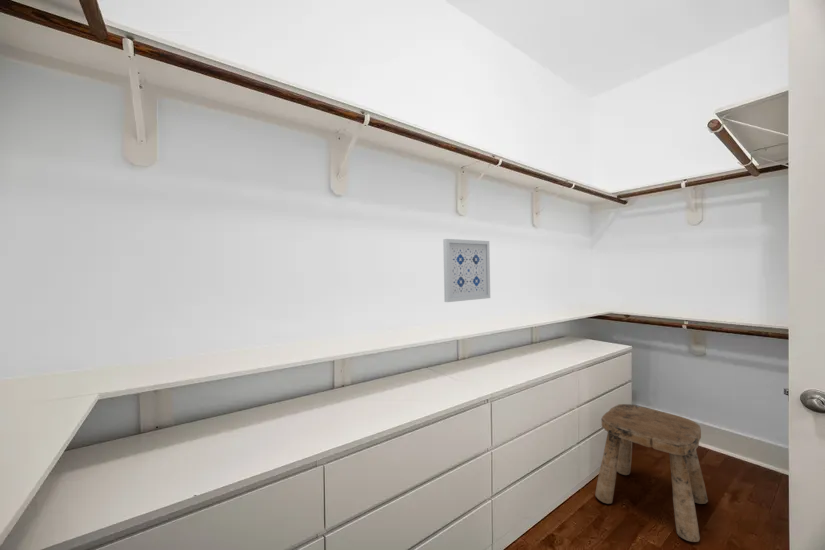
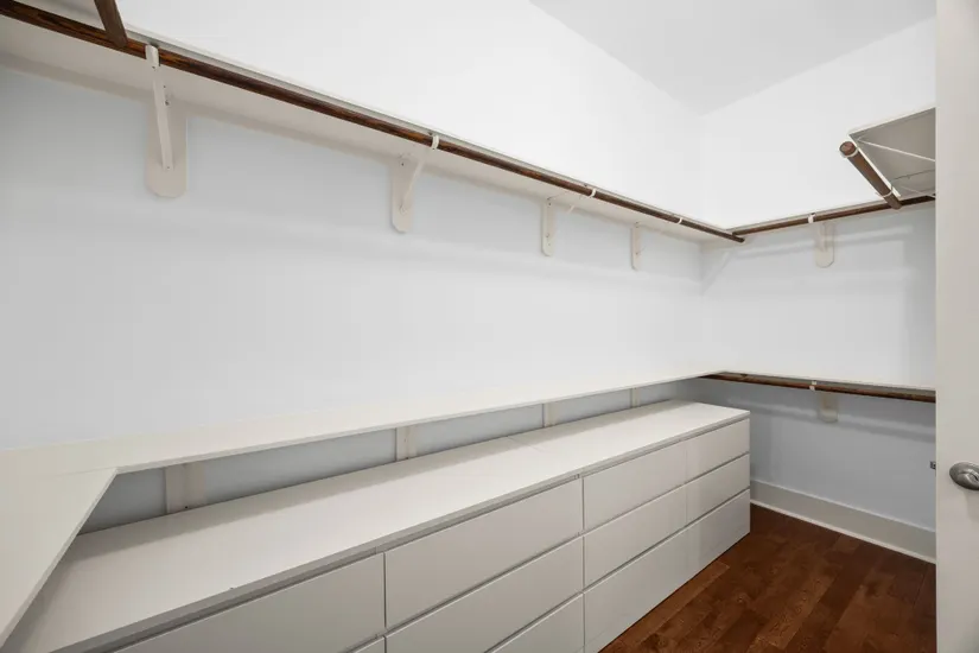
- wall art (467, 270)
- stool (656, 449)
